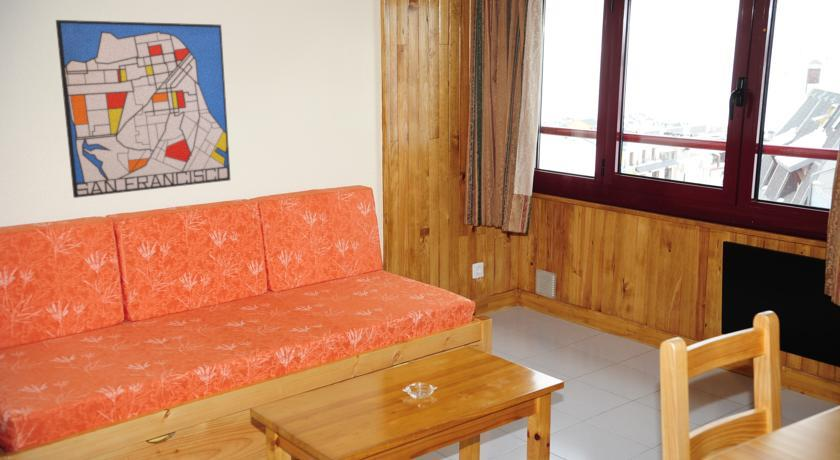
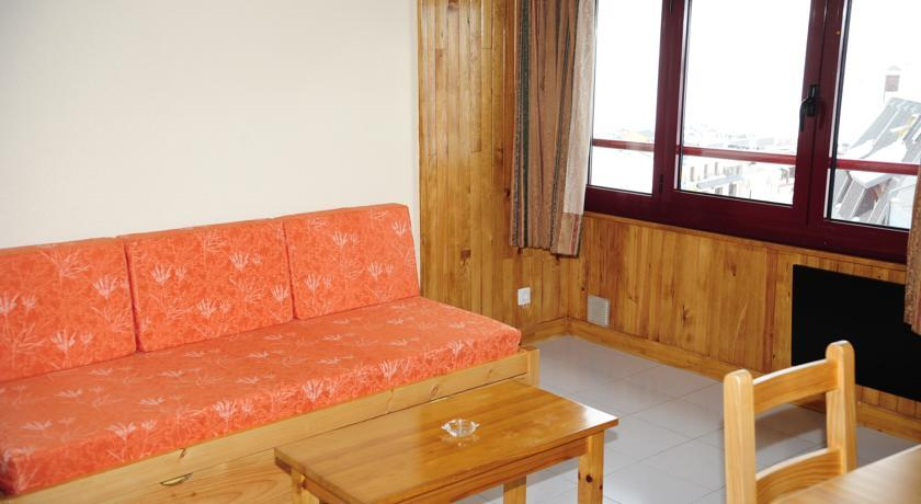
- wall art (150, 107)
